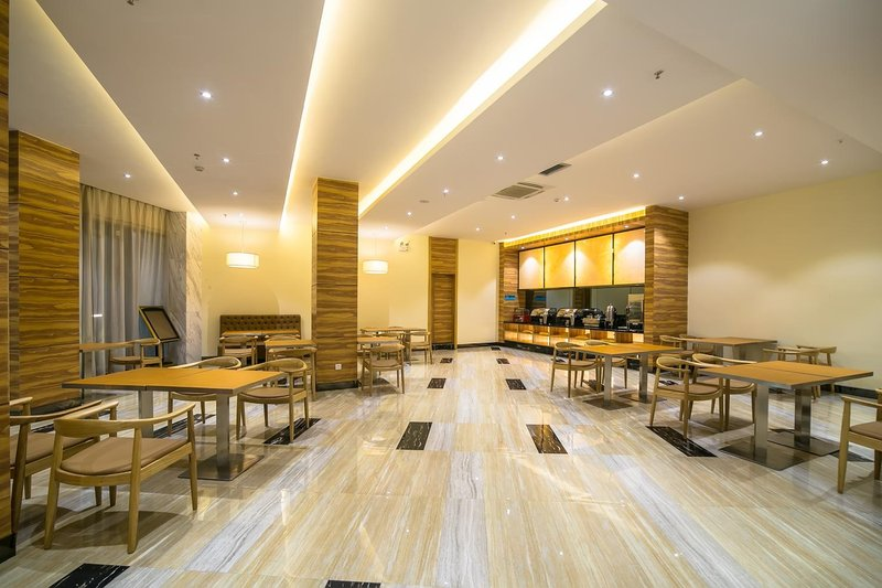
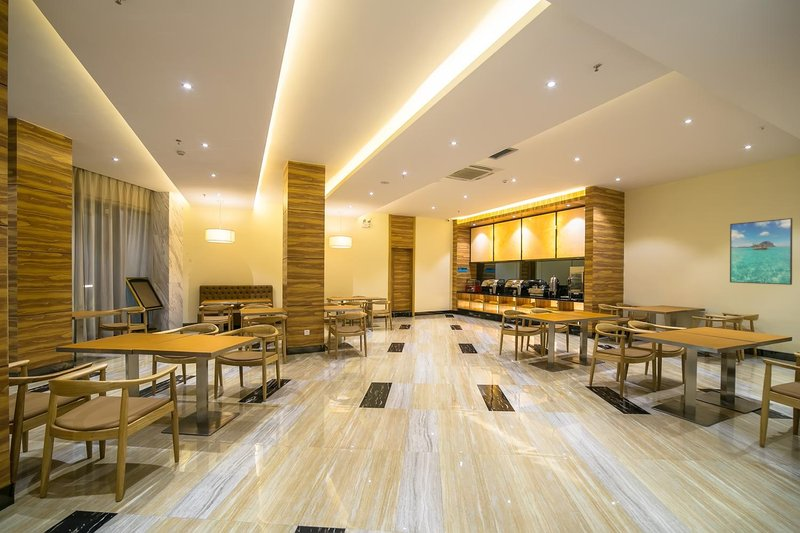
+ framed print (759, 252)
